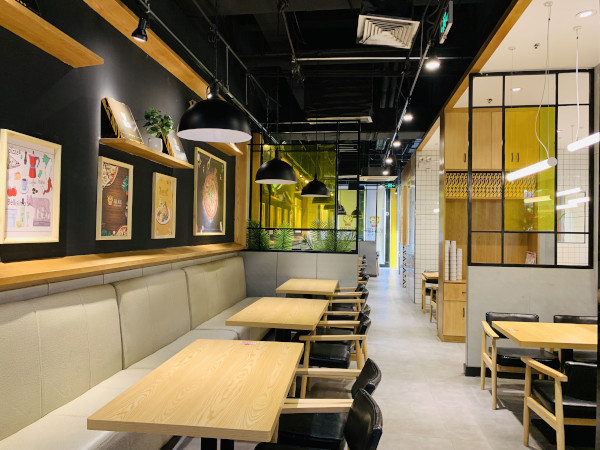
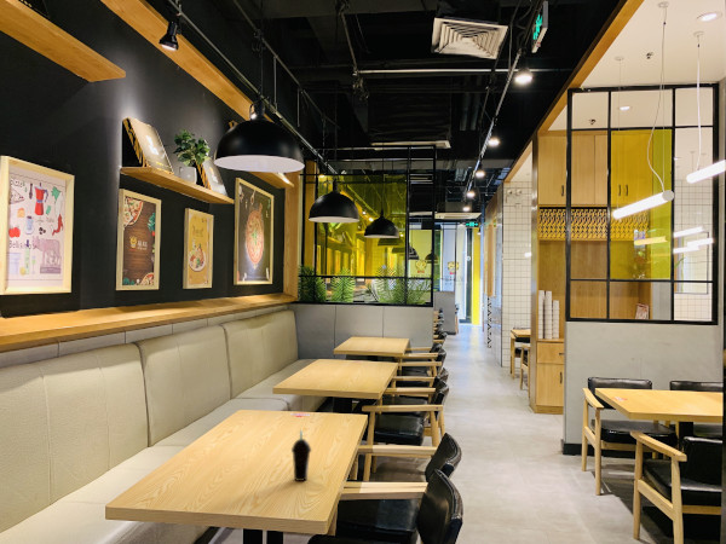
+ cup (300, 455)
